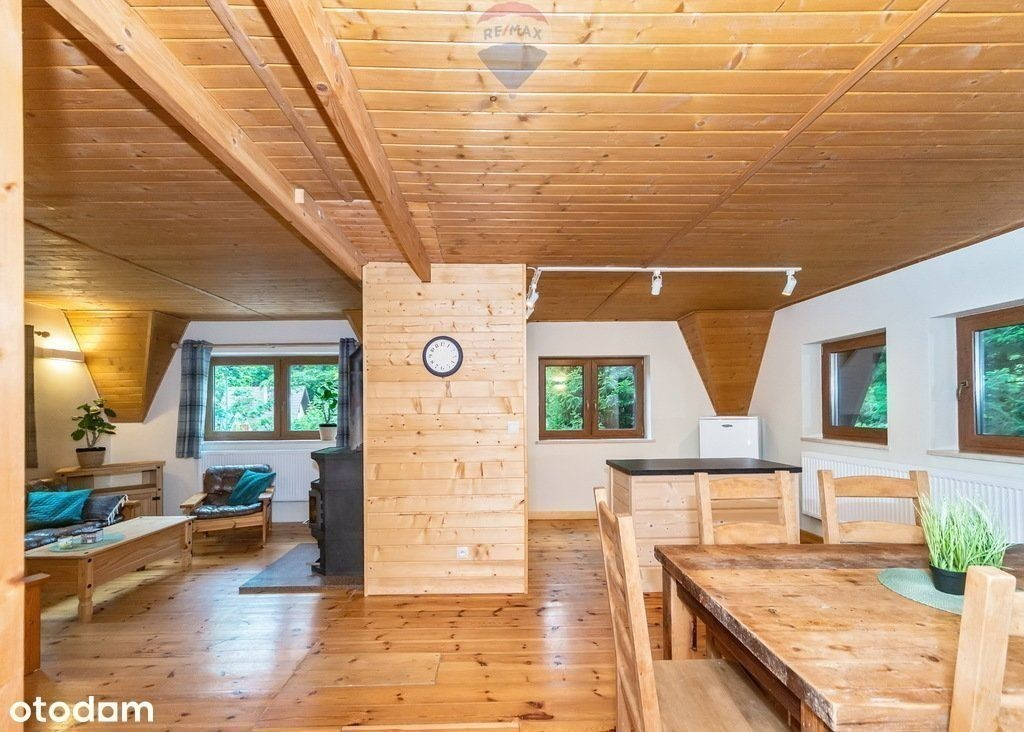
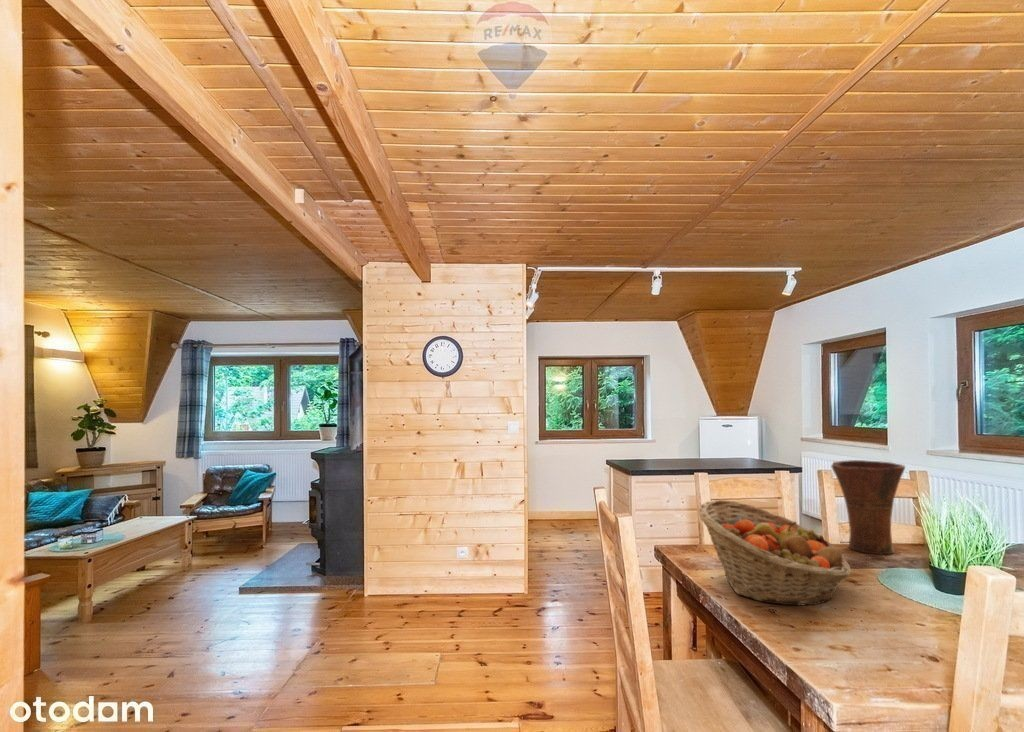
+ vase (868, 505)
+ fruit basket (770, 546)
